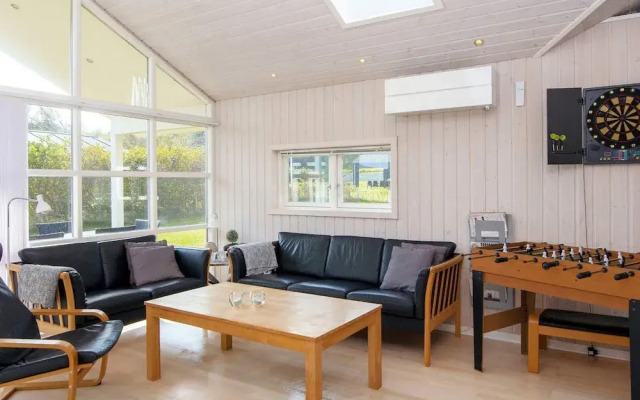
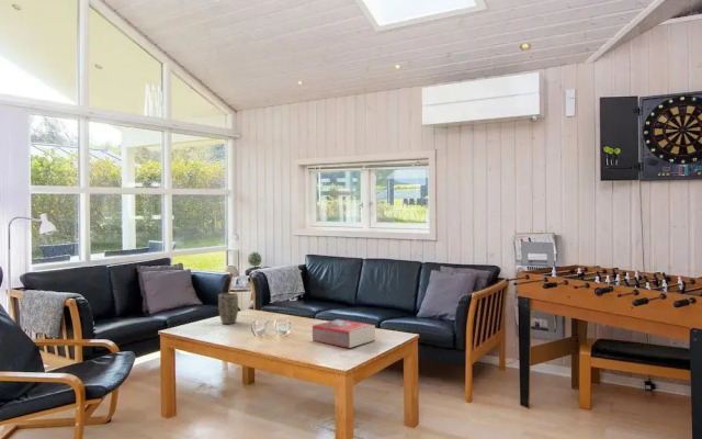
+ plant pot (228, 308)
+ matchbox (343, 333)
